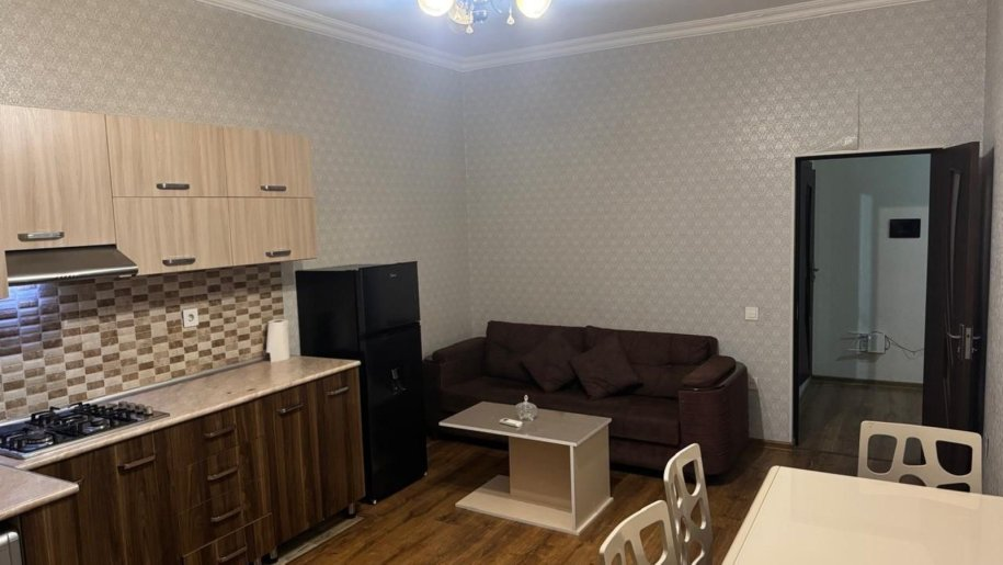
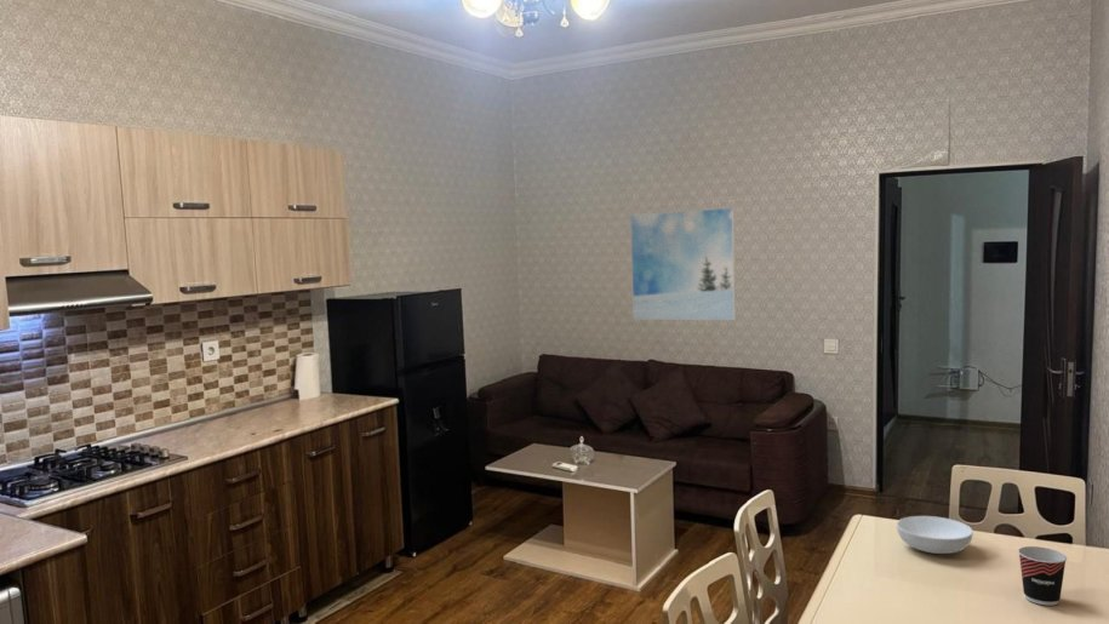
+ serving bowl (933, 537)
+ cup (1041, 576)
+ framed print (681, 265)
